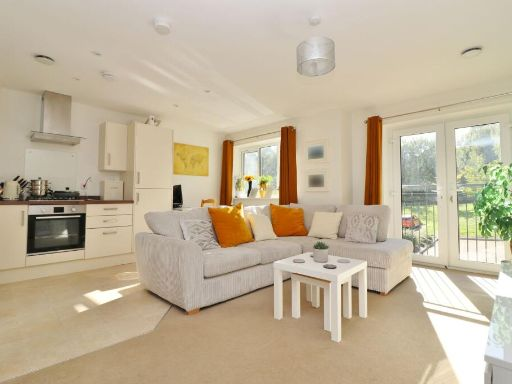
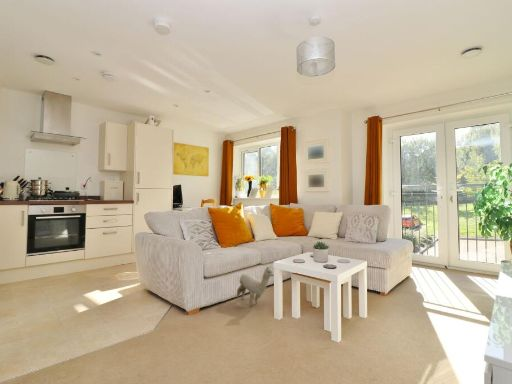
+ plush toy (254, 283)
